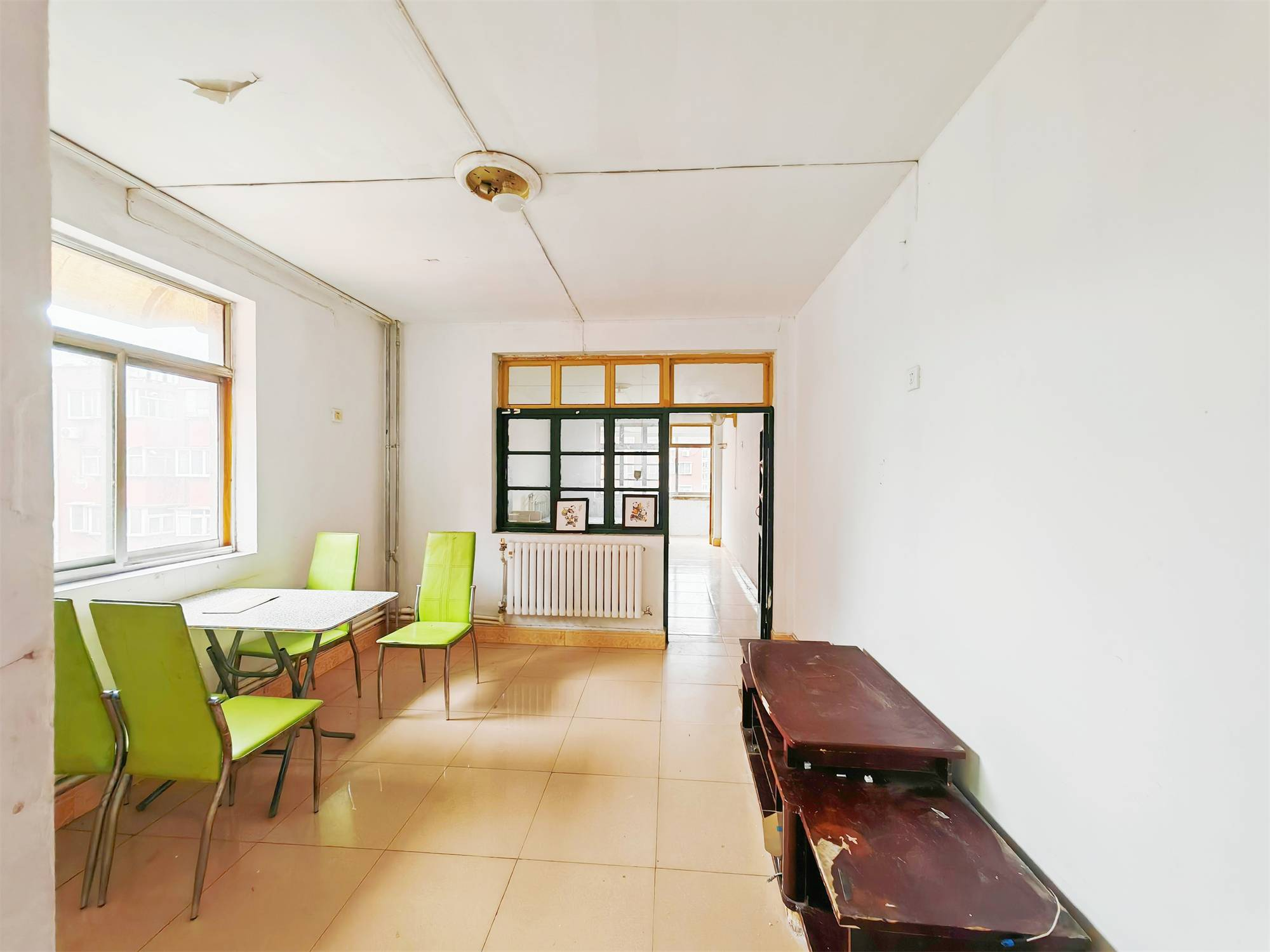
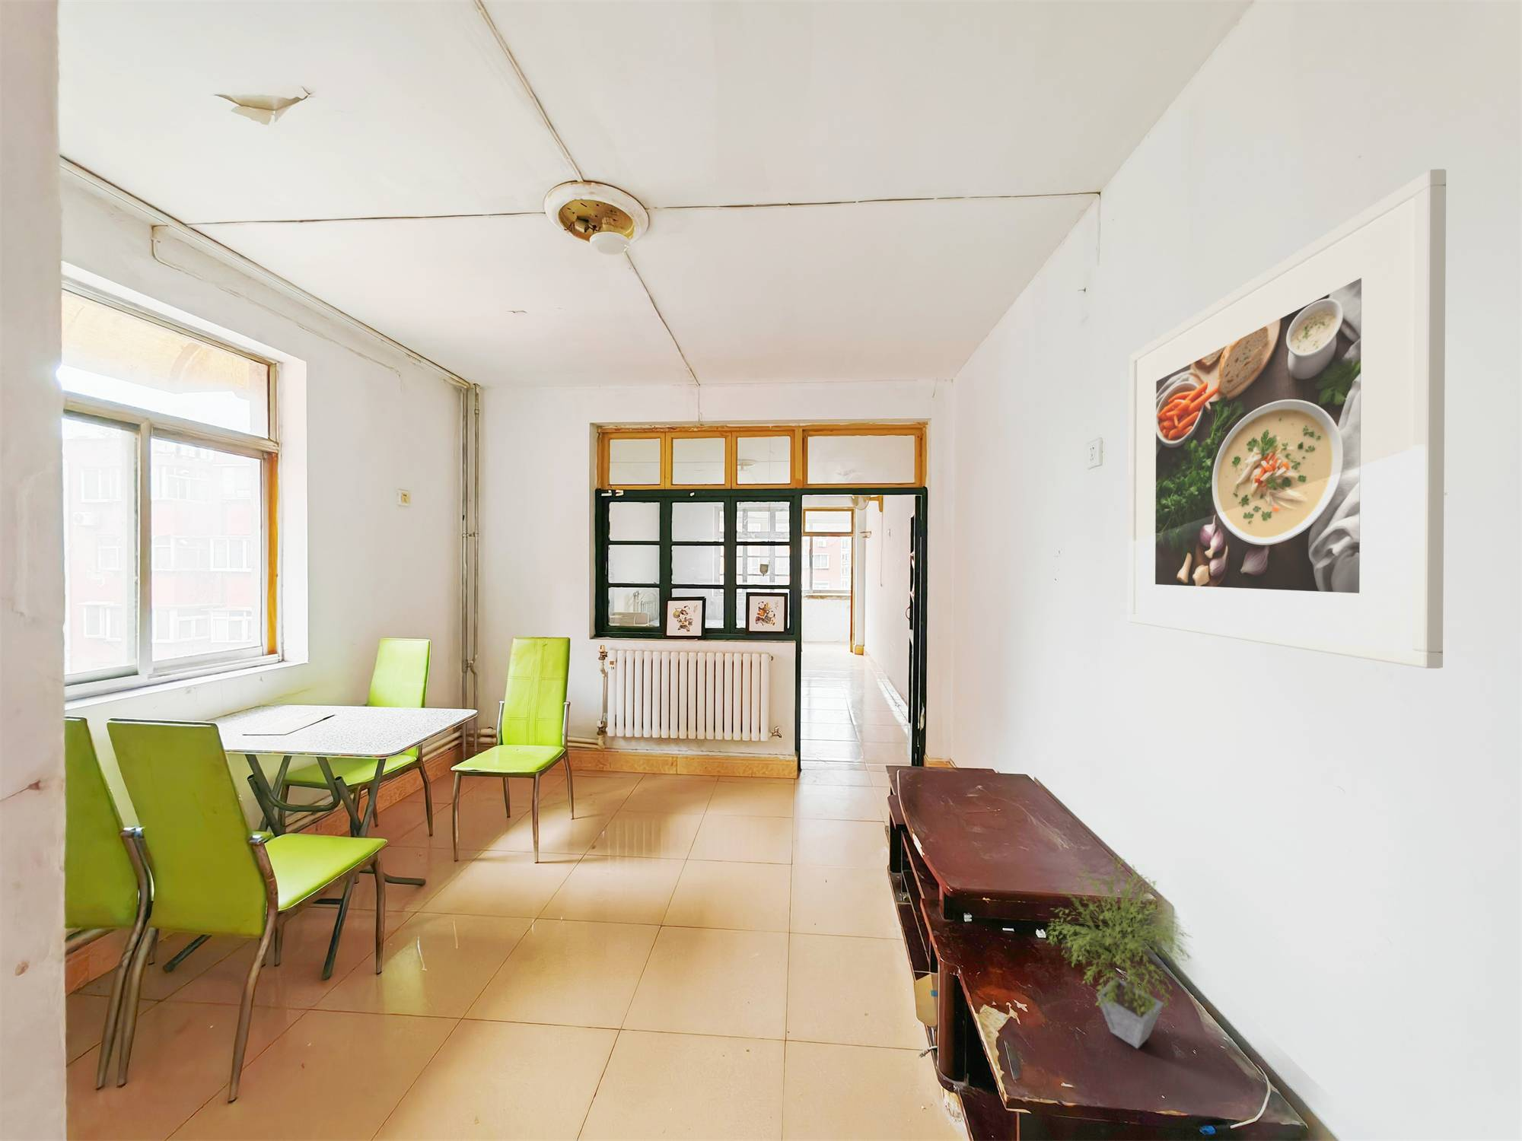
+ potted plant (1116, 950)
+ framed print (1238, 464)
